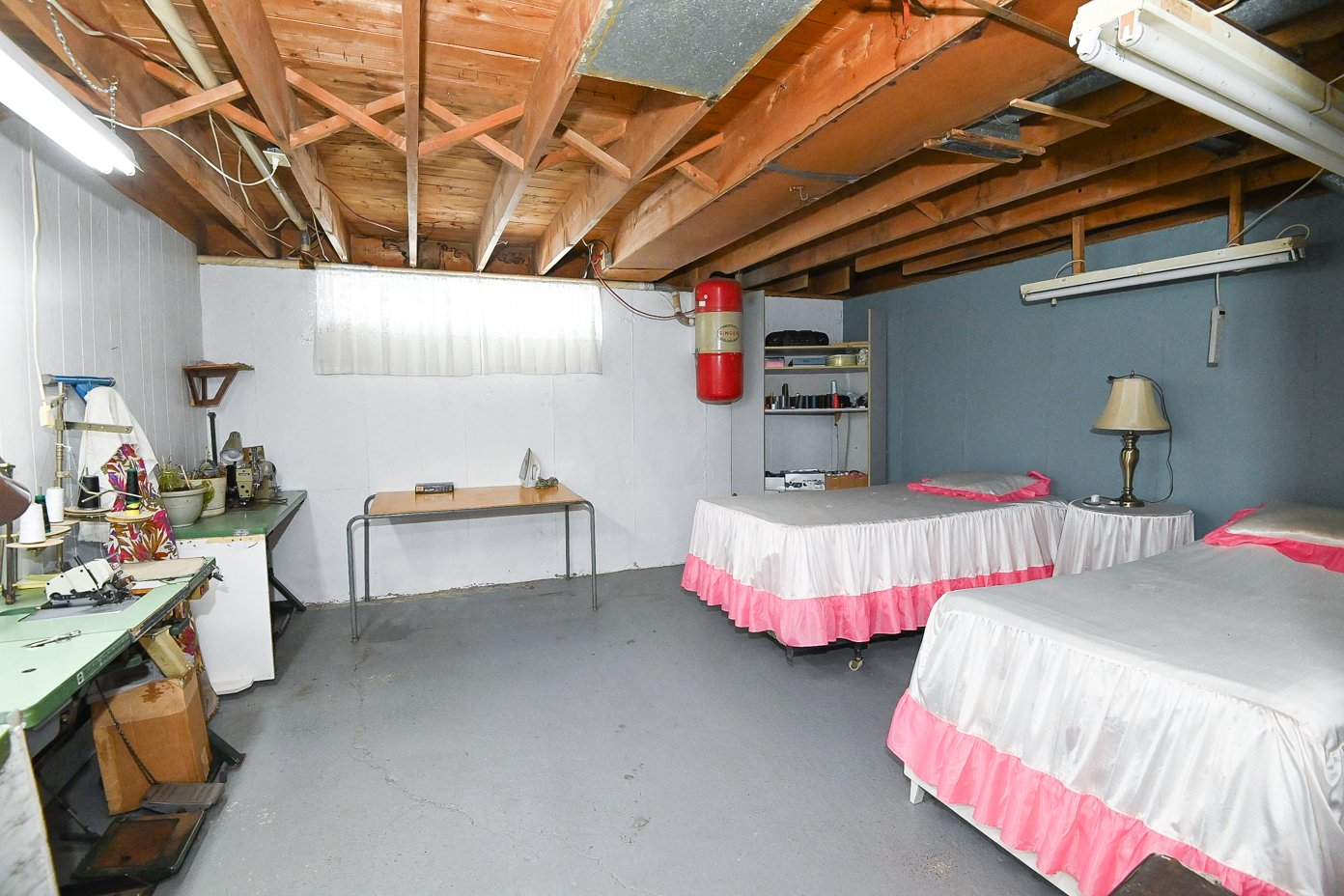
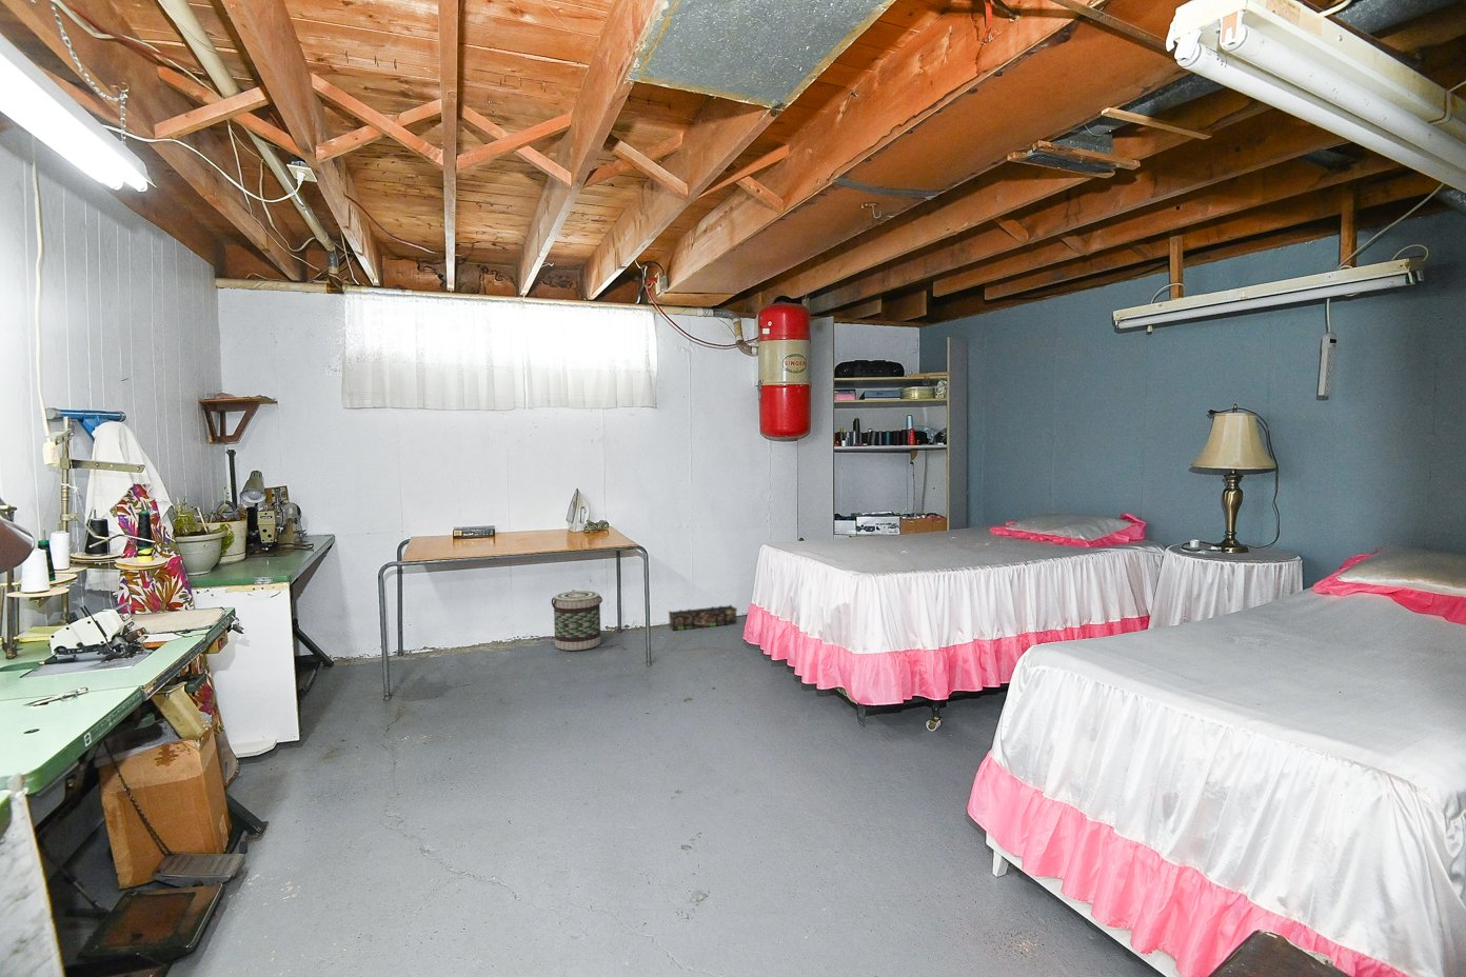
+ storage box (702, 617)
+ basket (577, 618)
